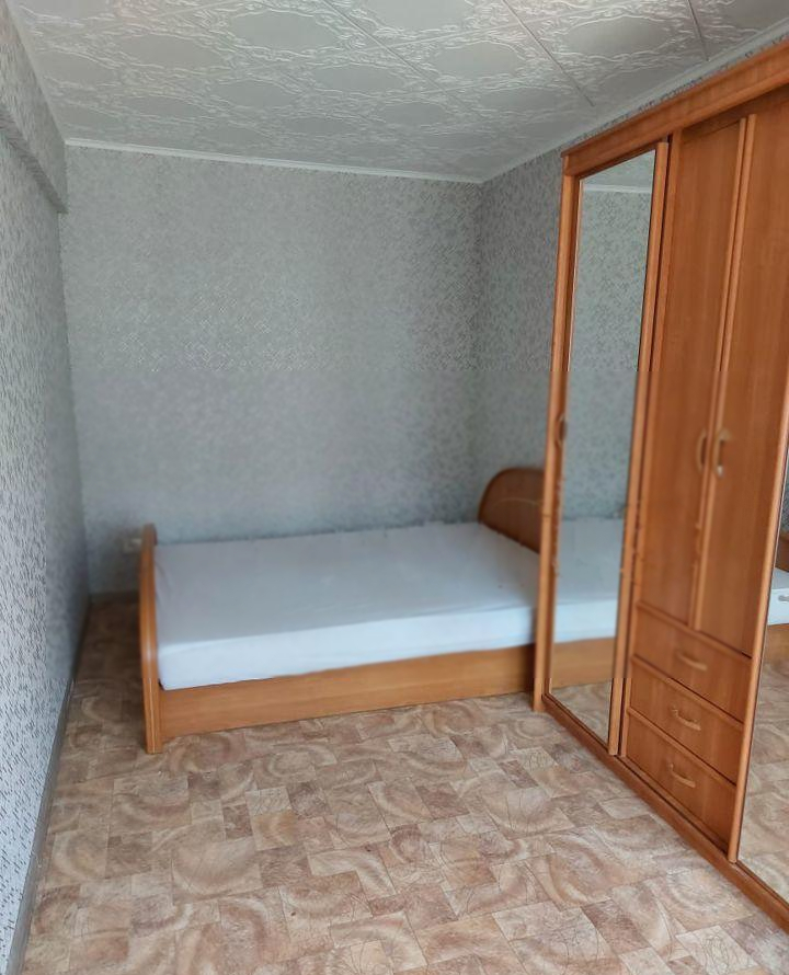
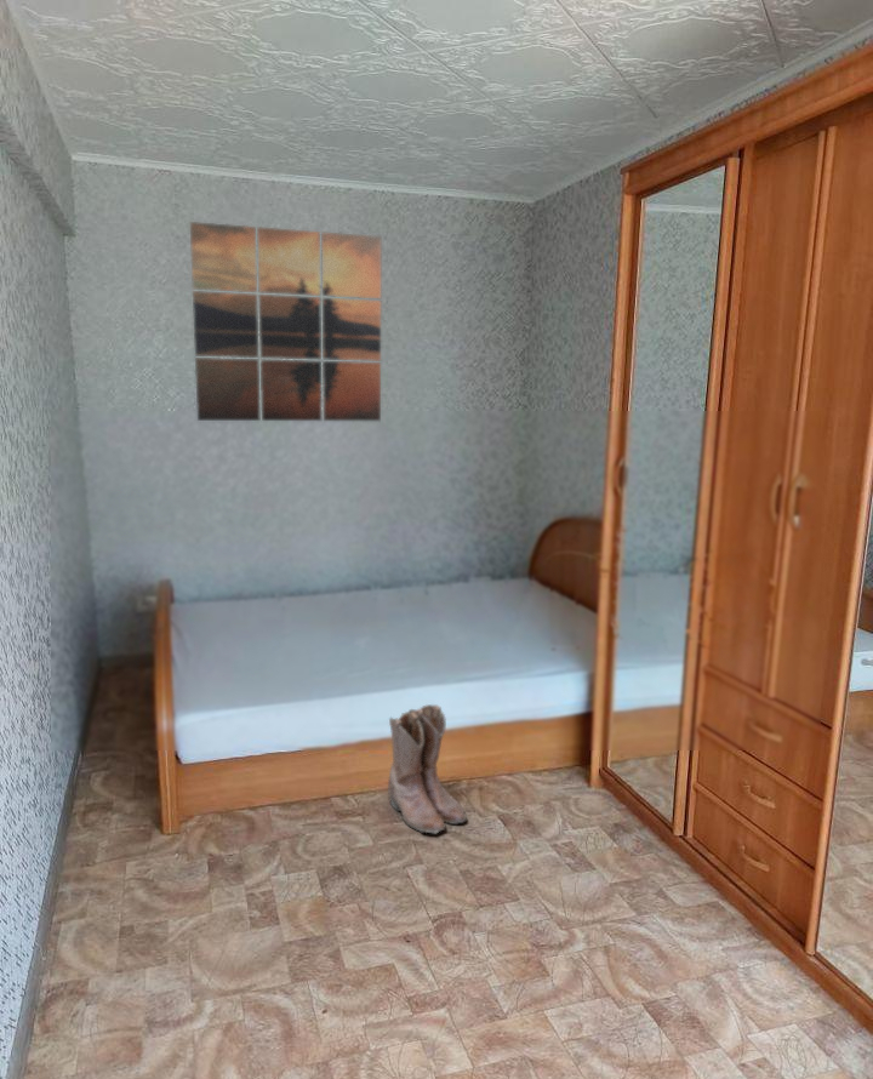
+ wall art (290, 327)
+ boots (427, 763)
